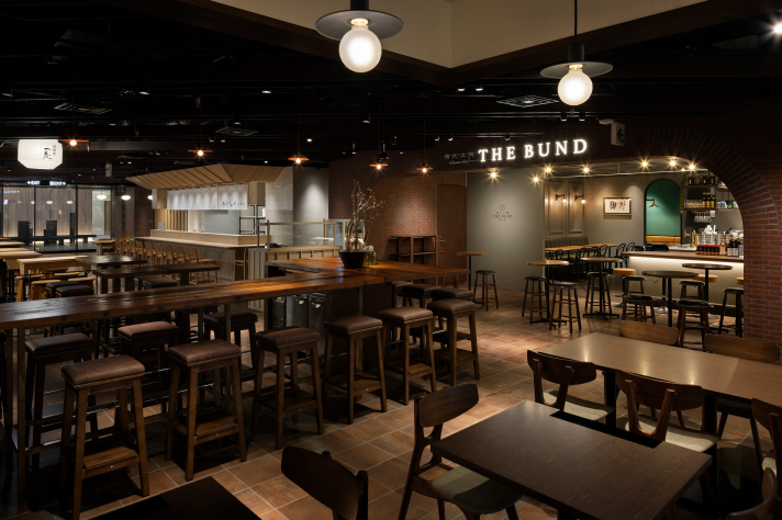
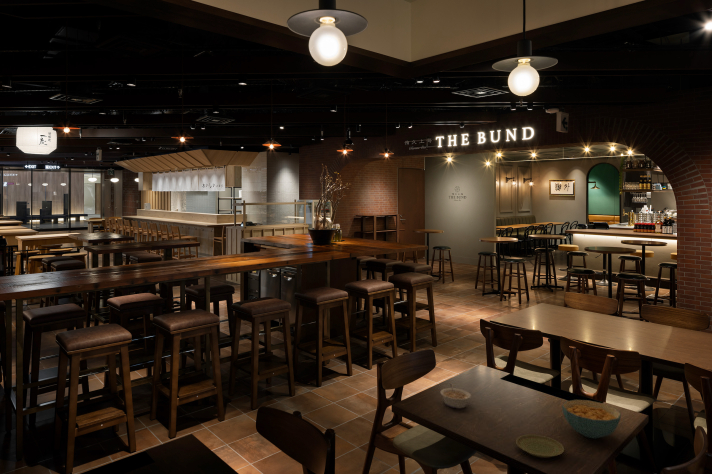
+ cereal bowl (590, 422)
+ legume (454, 397)
+ plate (539, 447)
